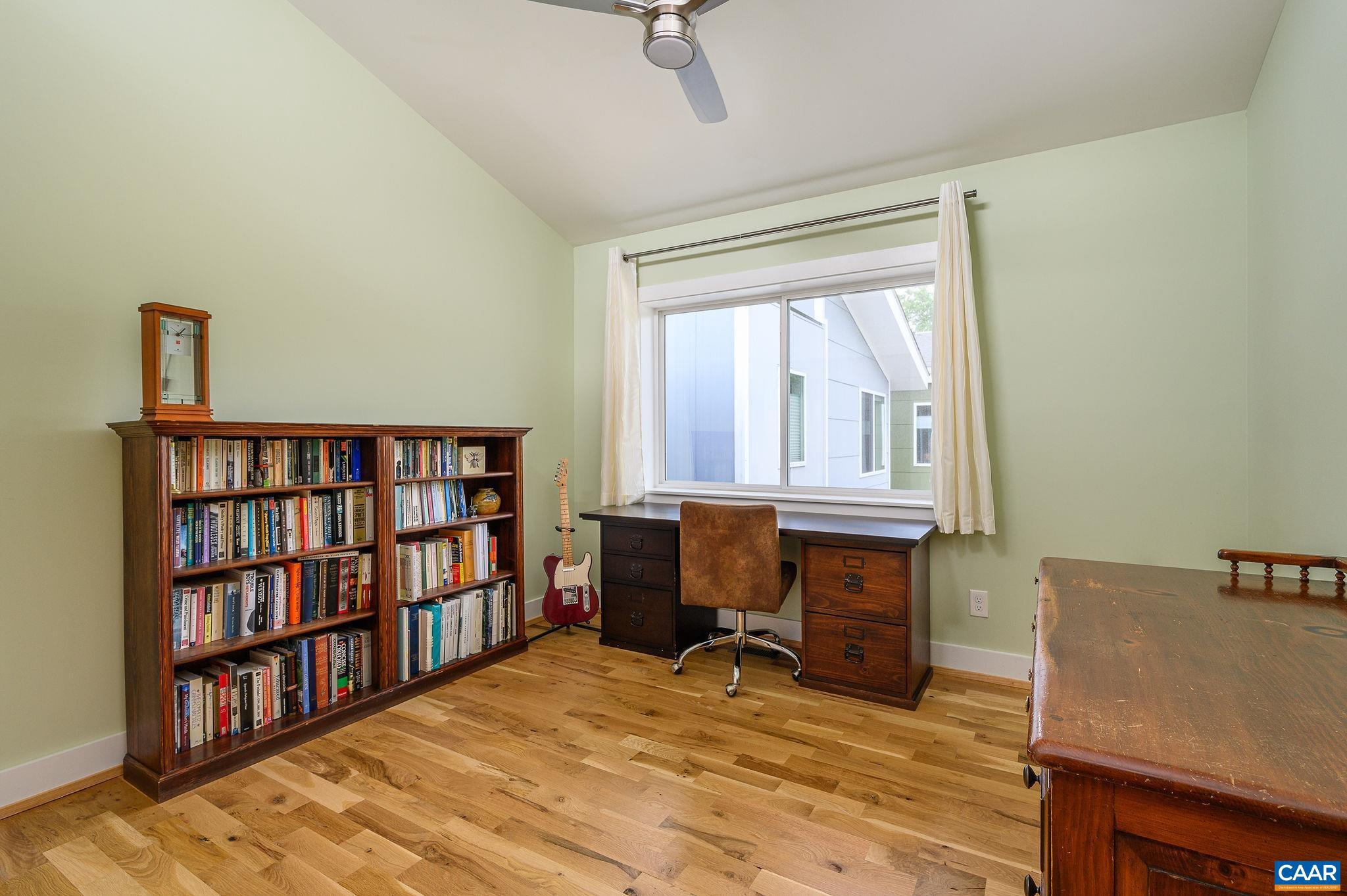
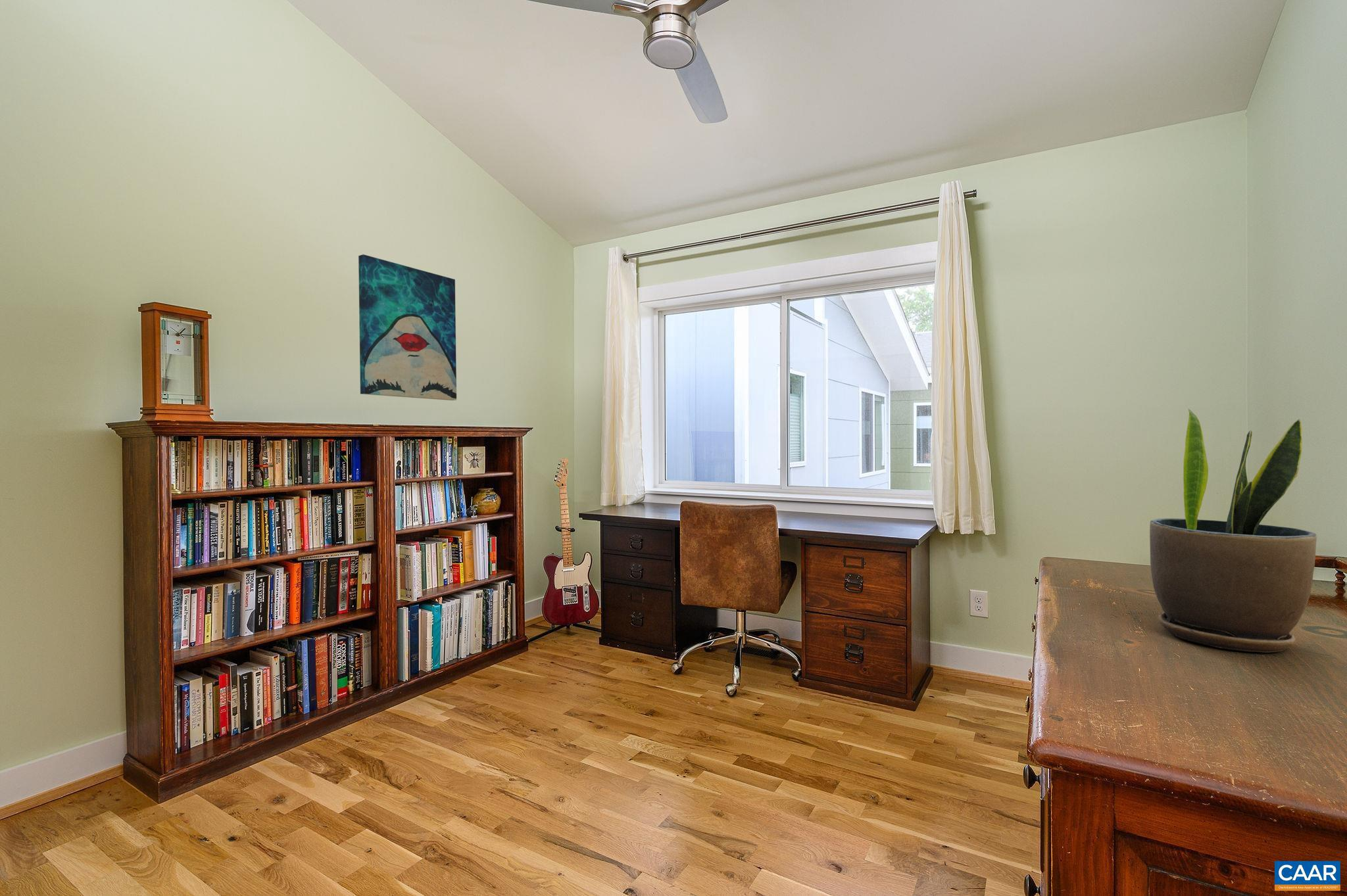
+ potted plant (1227, 521)
+ wall art (410, 333)
